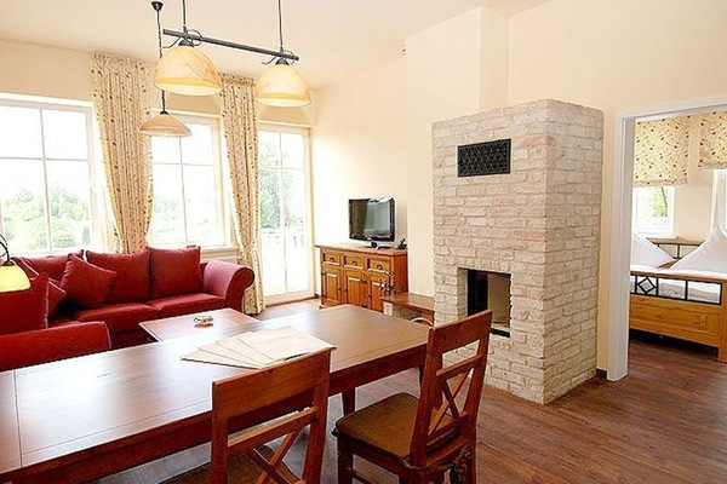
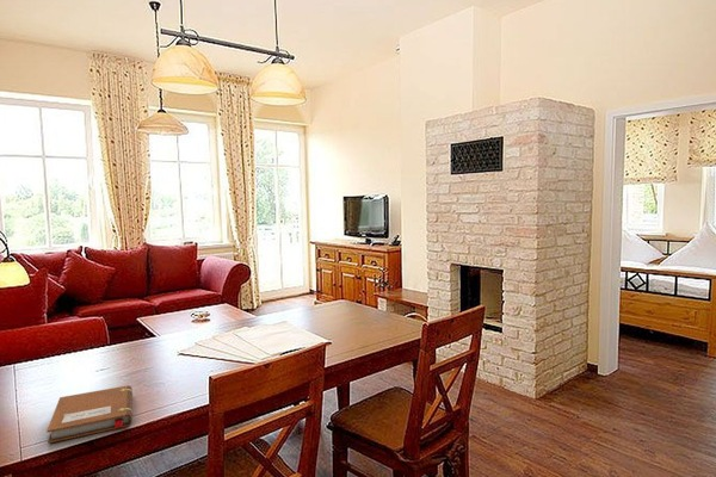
+ notebook (94, 410)
